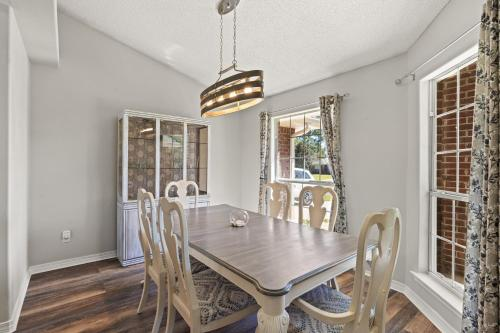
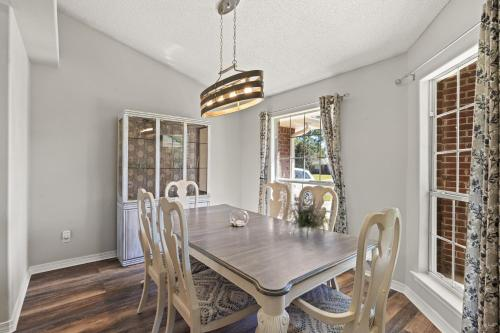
+ plant (307, 215)
